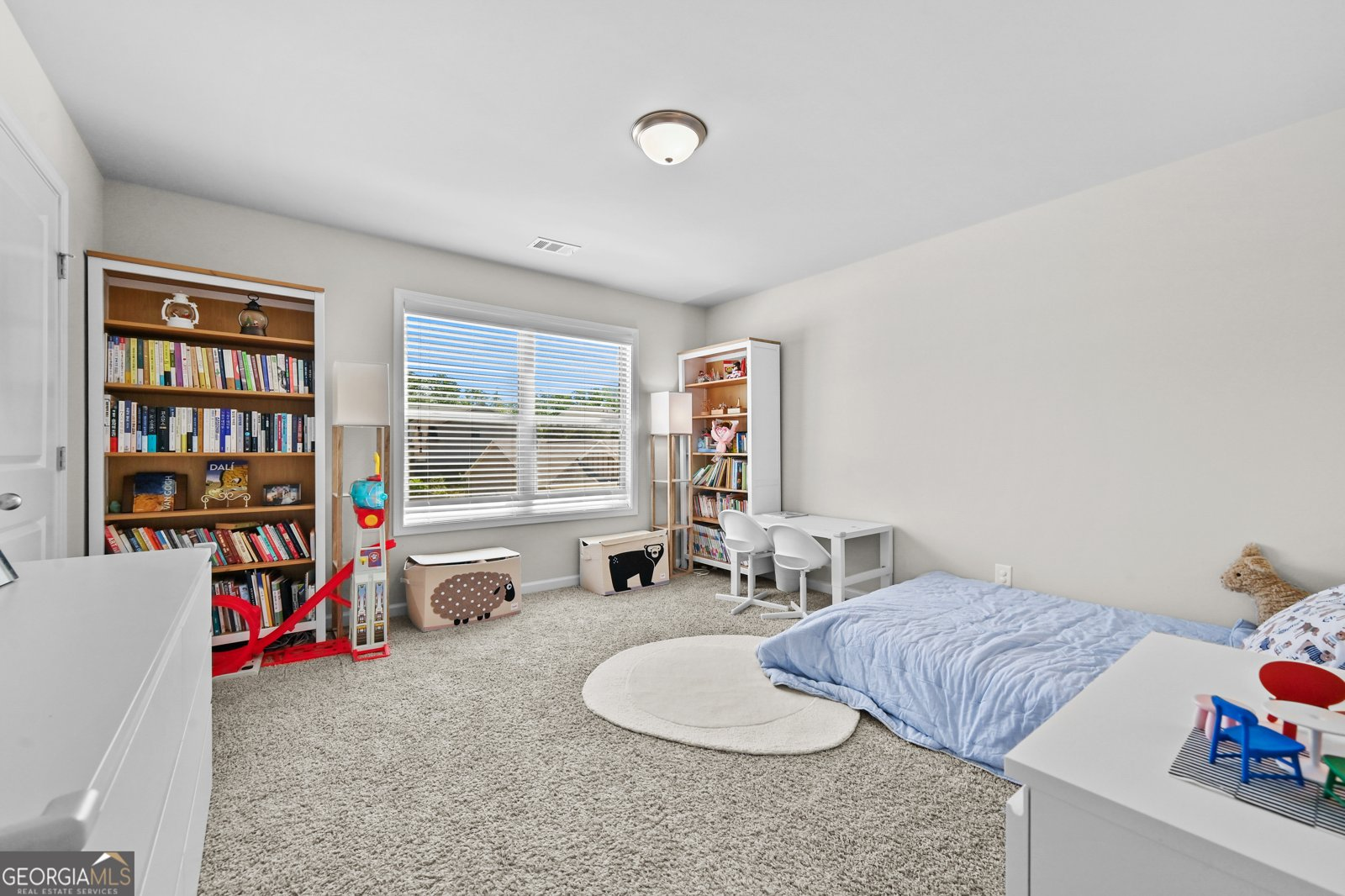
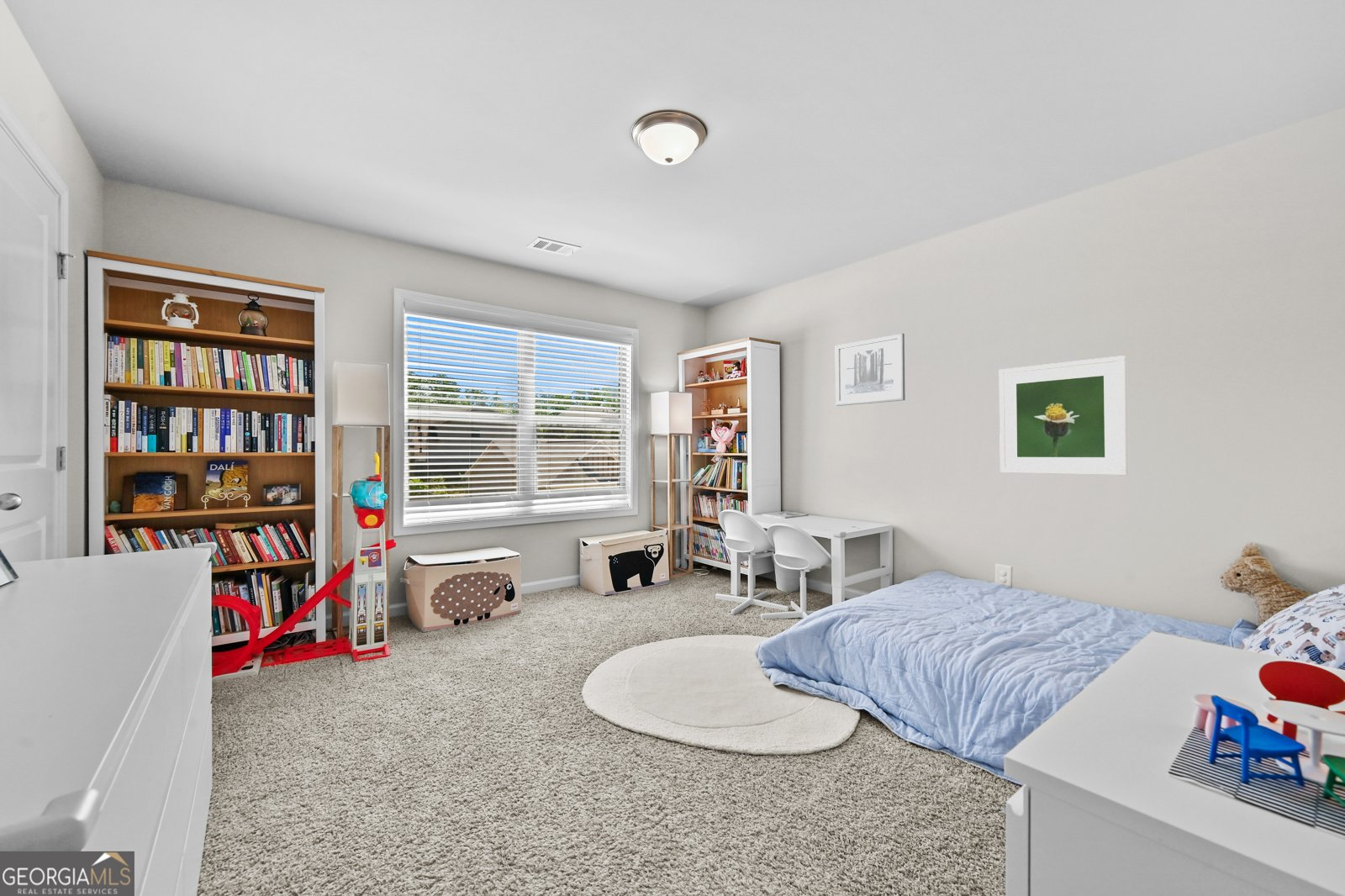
+ wall art (868, 372)
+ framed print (1058, 418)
